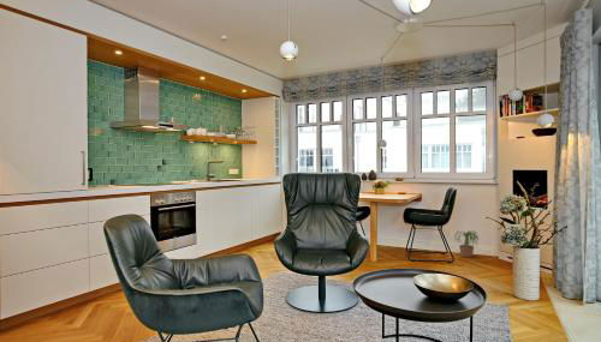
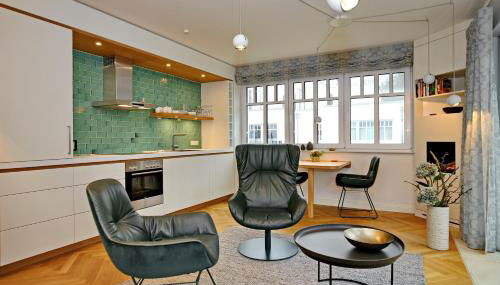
- potted plant (470, 242)
